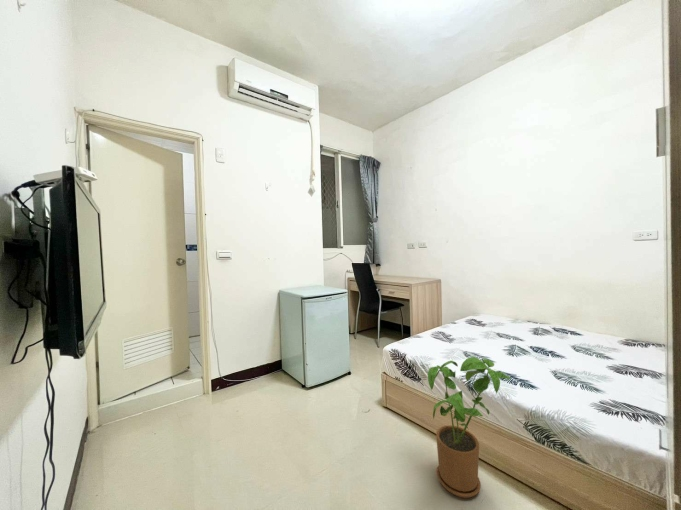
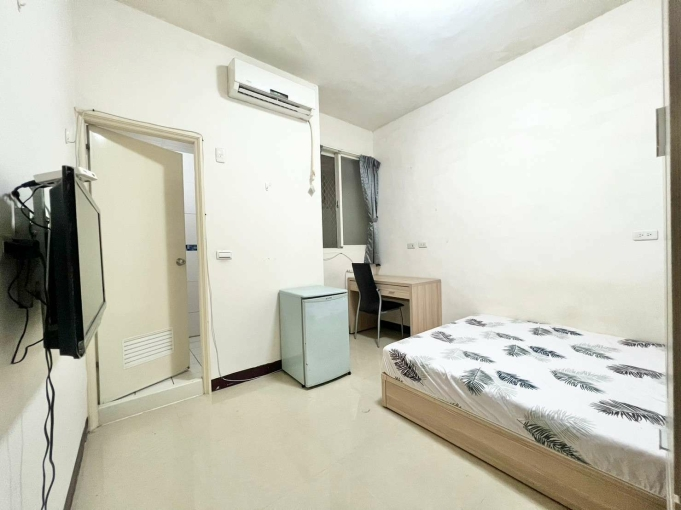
- house plant (458, 420)
